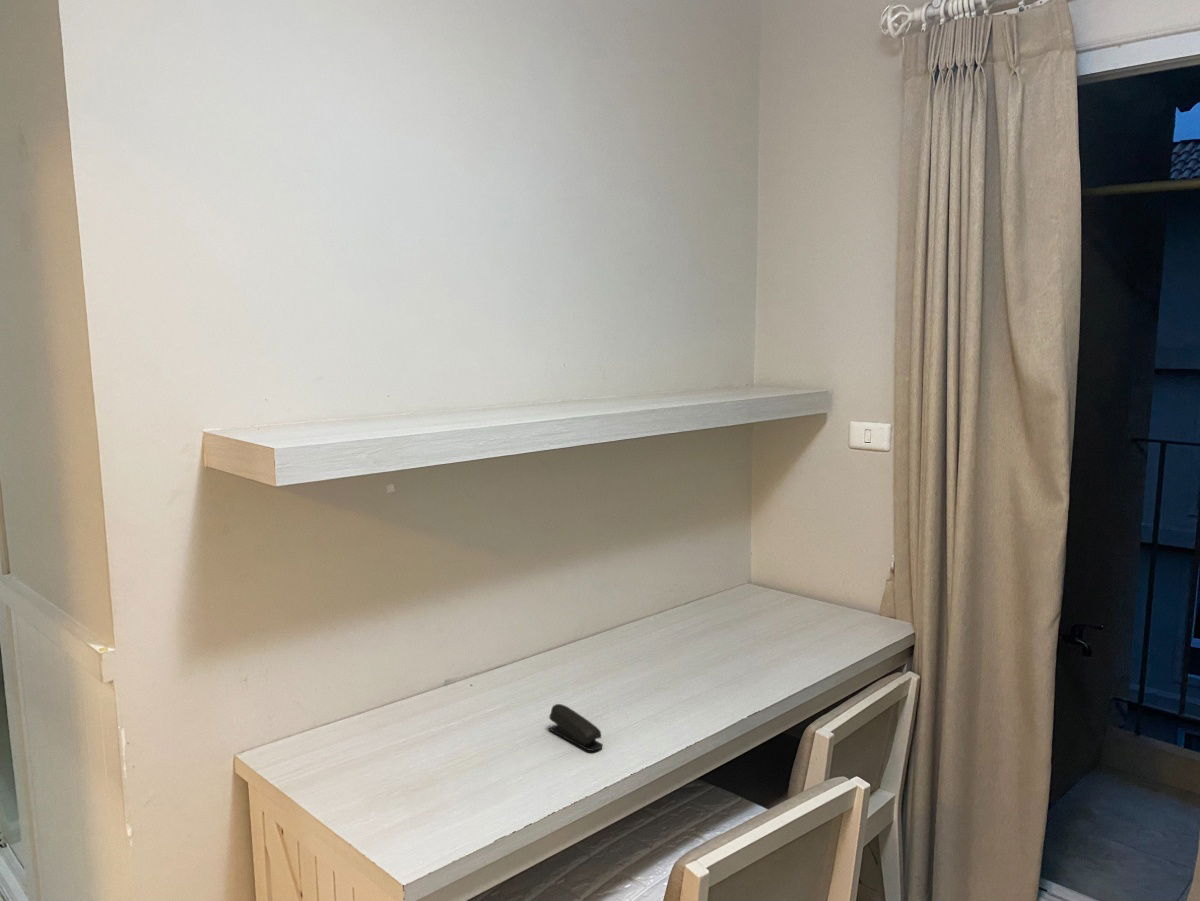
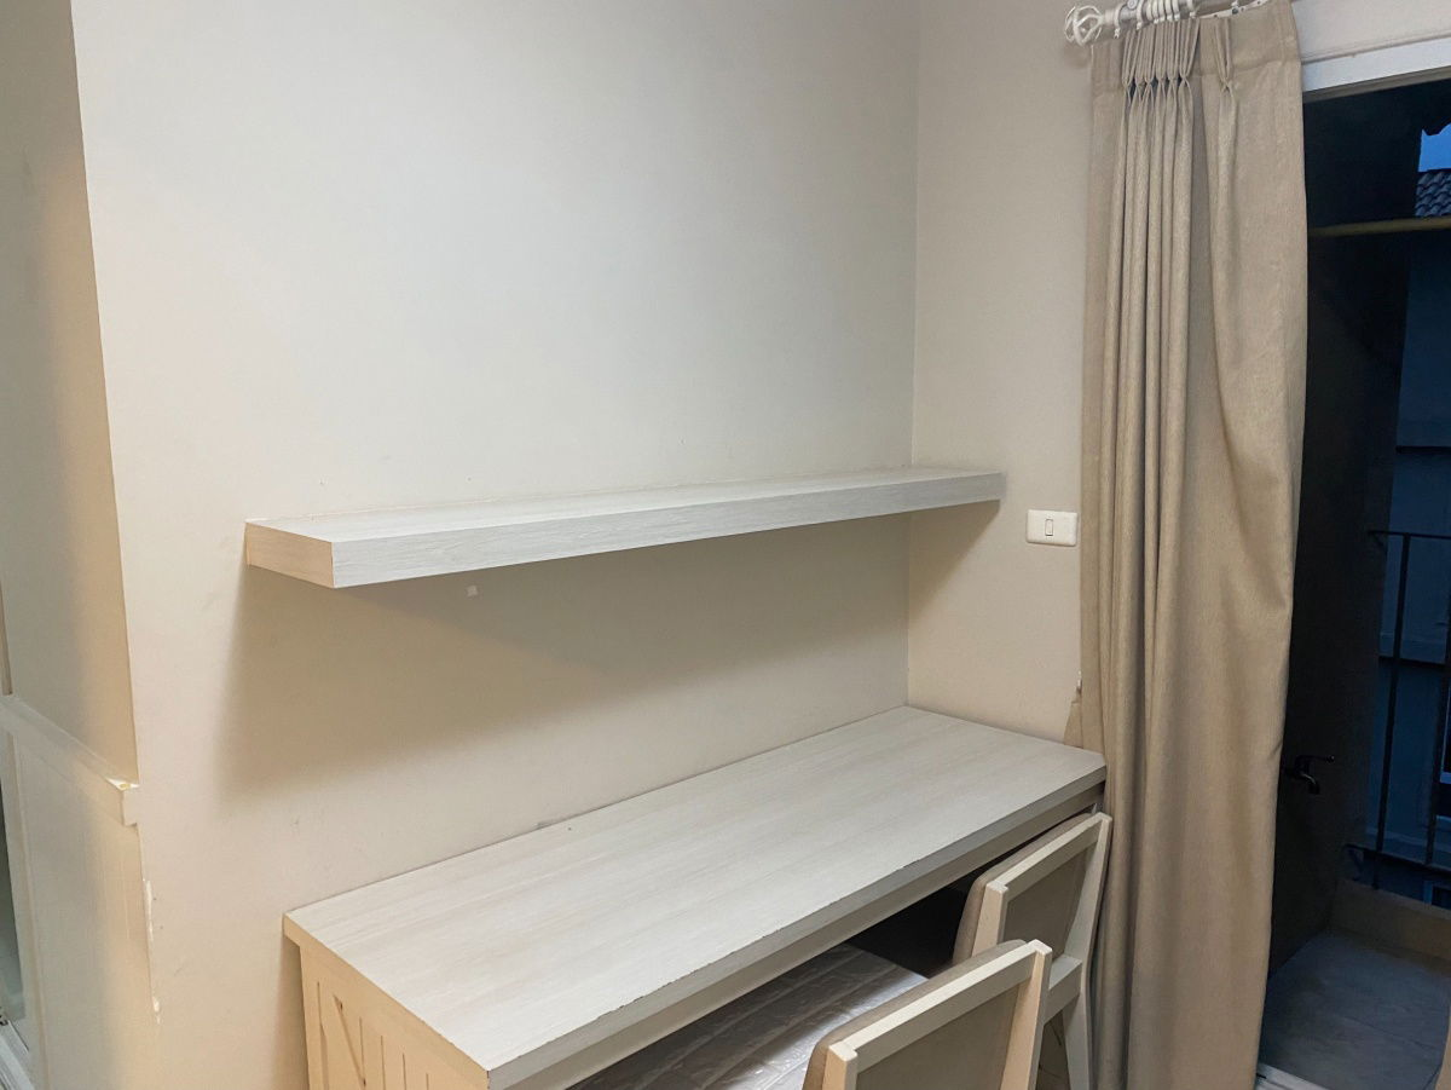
- stapler (575, 725)
